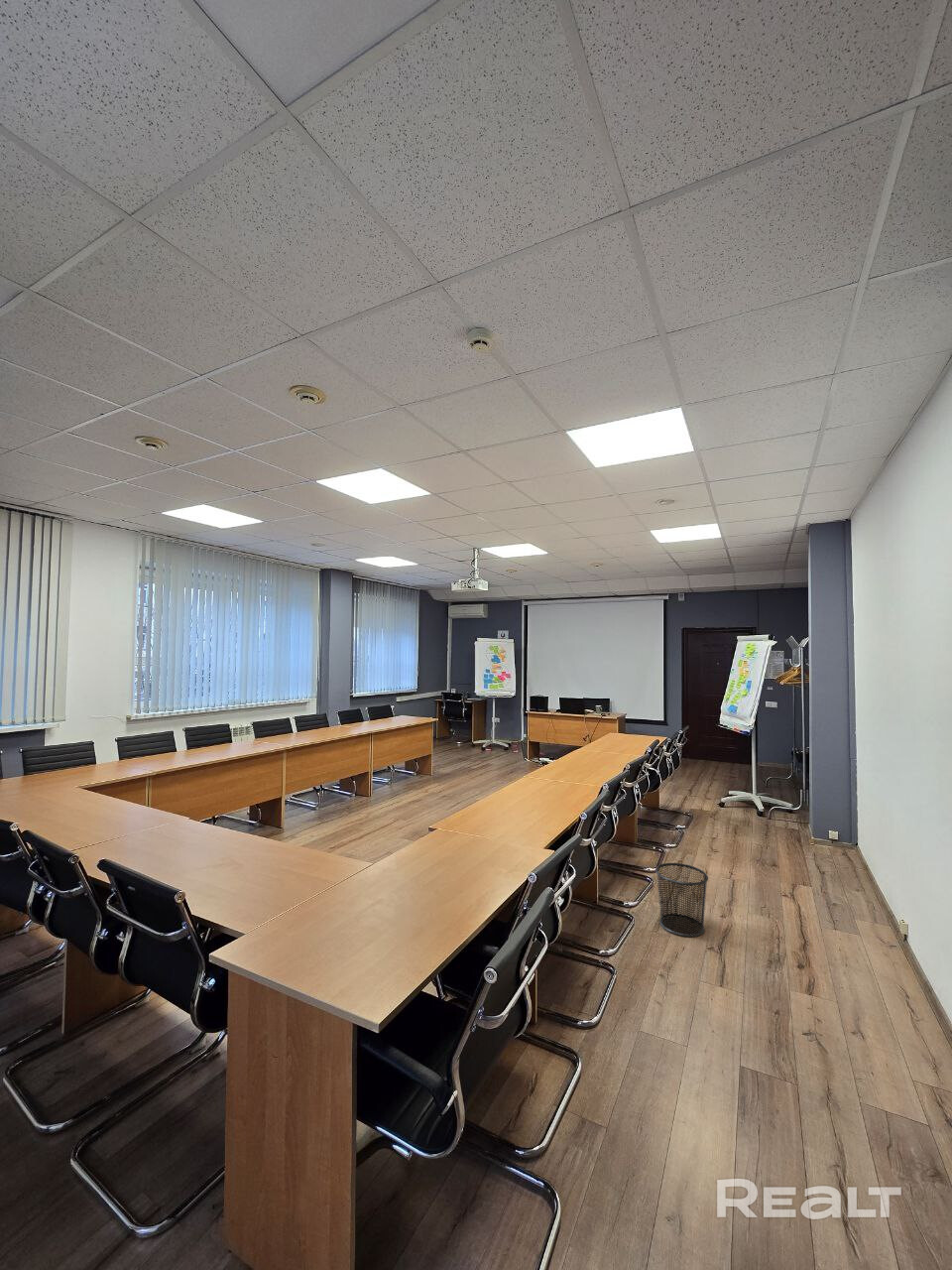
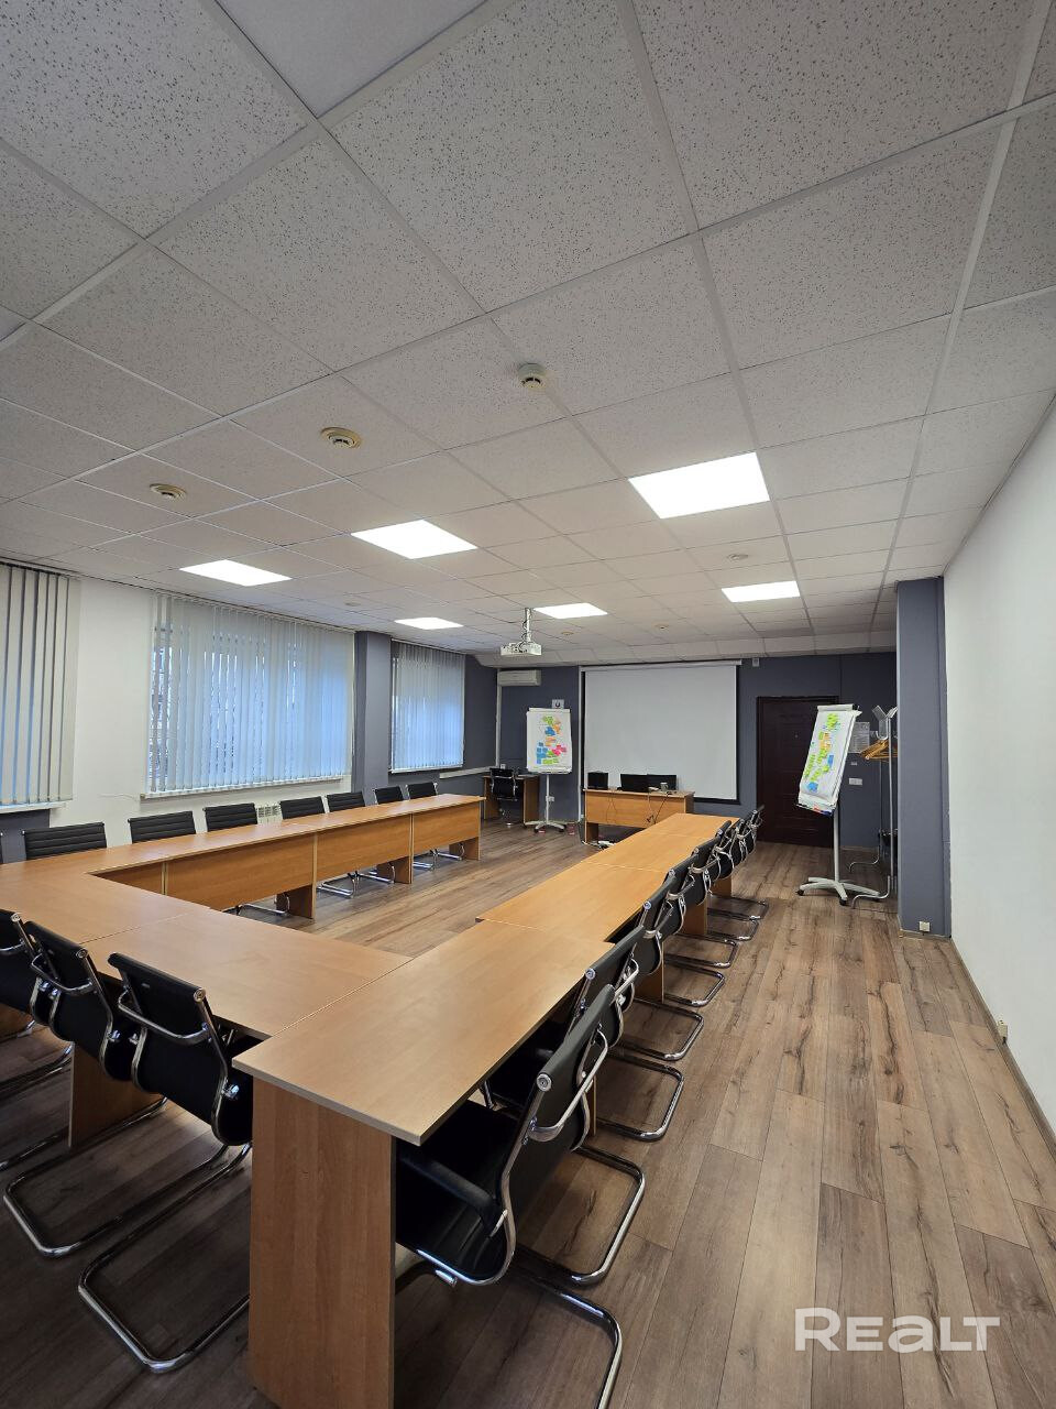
- waste bin (681, 898)
